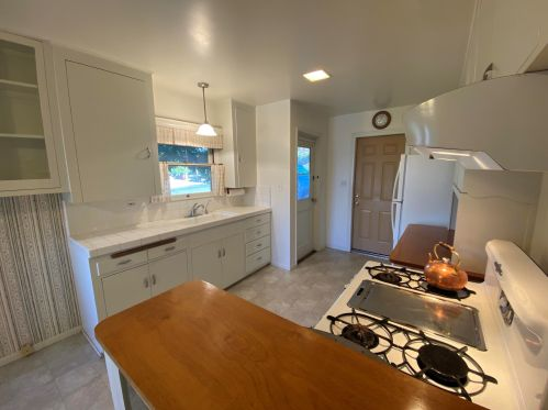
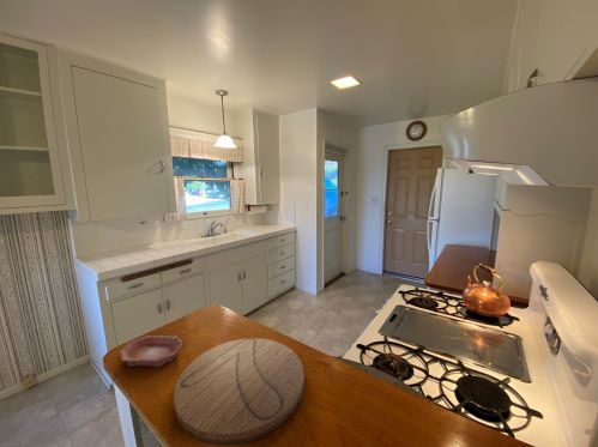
+ cutting board (242, 379)
+ bowl (152, 351)
